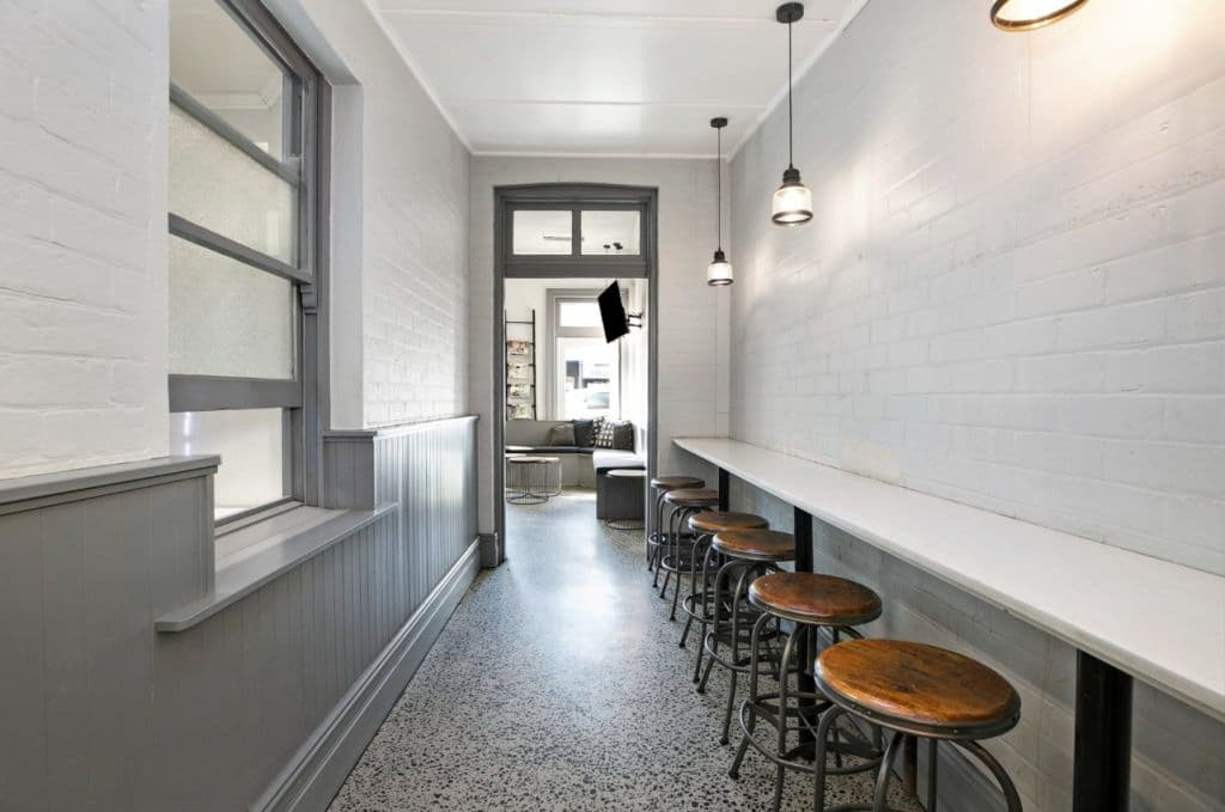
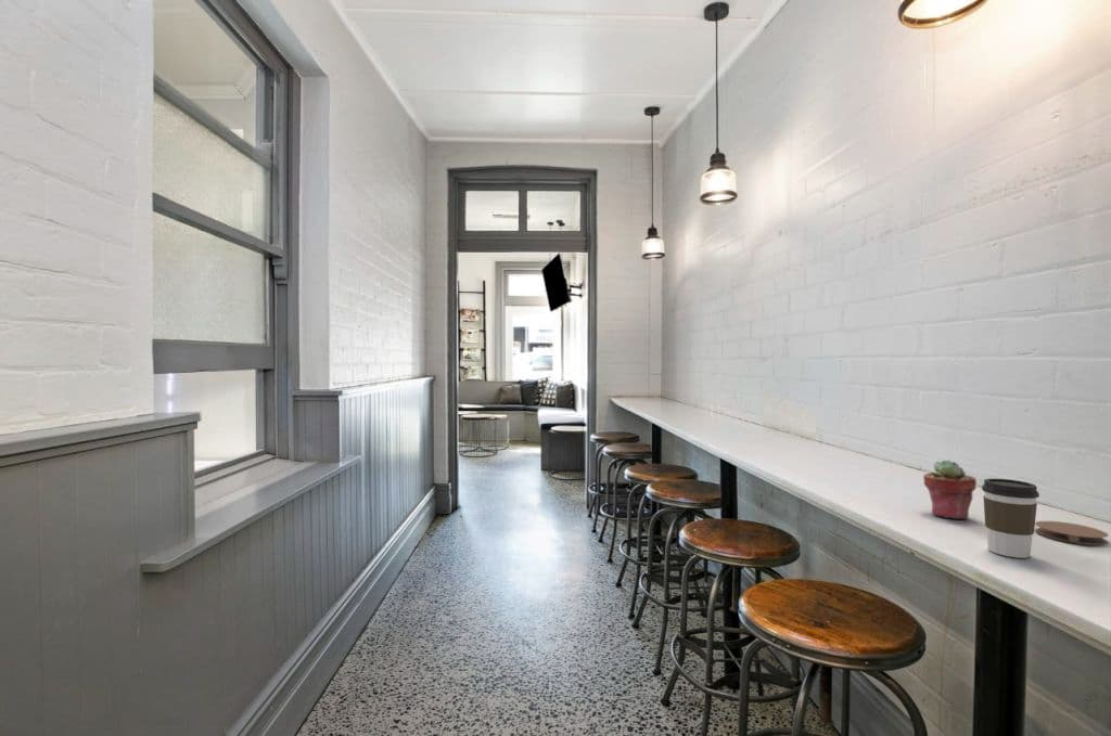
+ coaster (1070, 532)
+ coffee cup (1009, 517)
+ potted succulent (948, 487)
